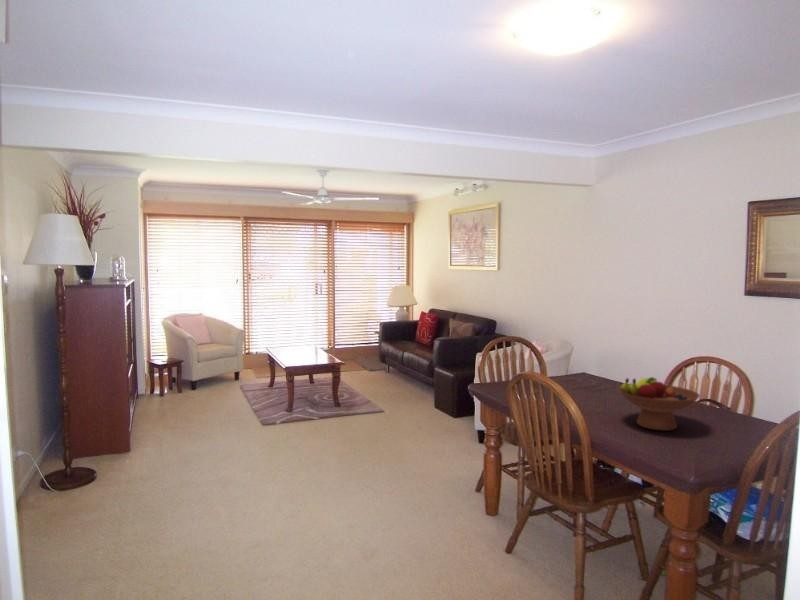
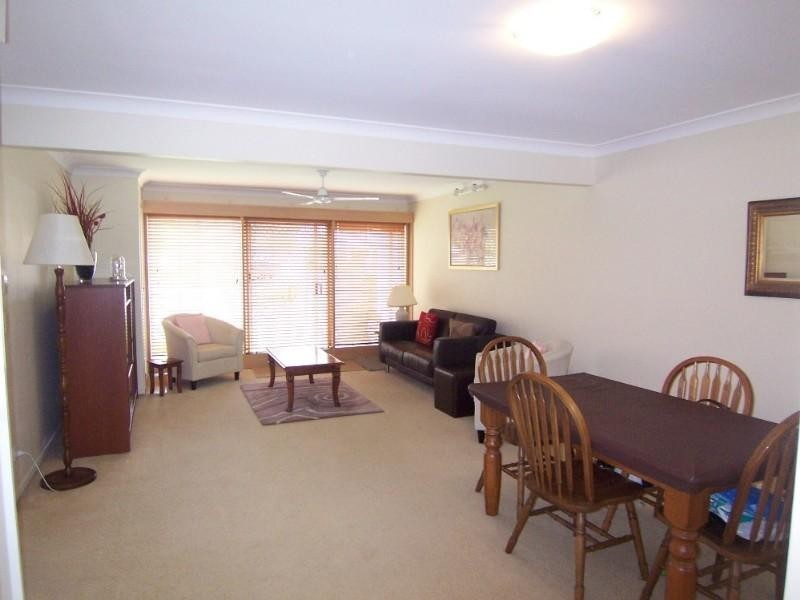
- fruit bowl (657, 401)
